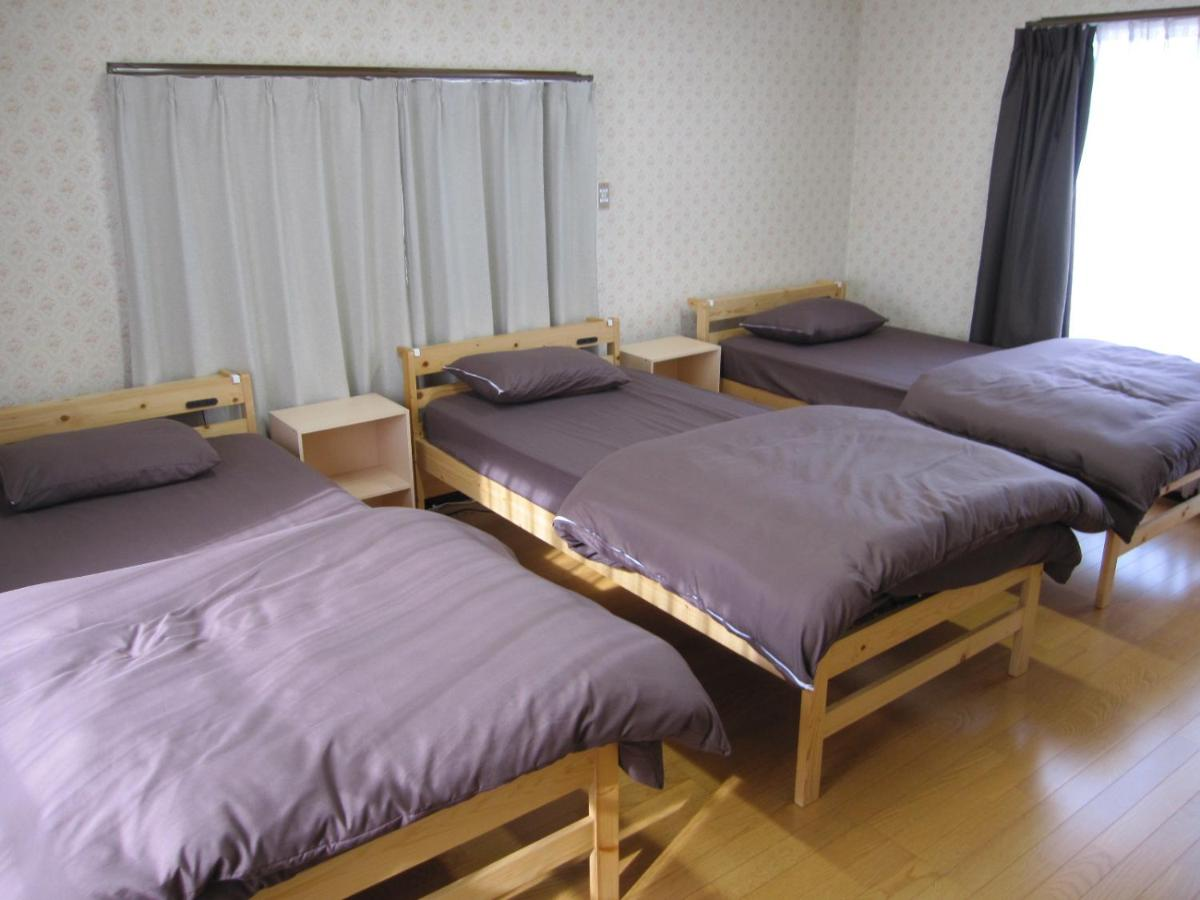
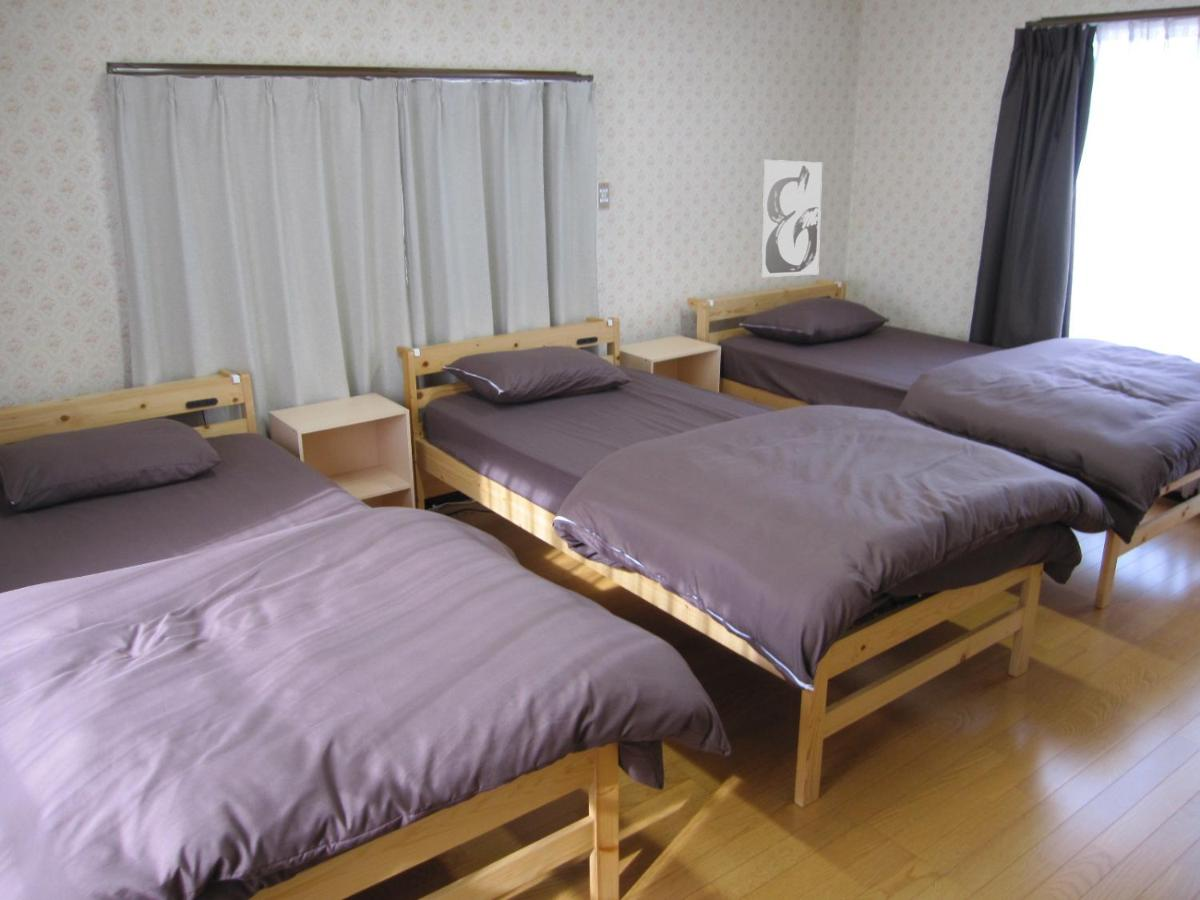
+ wall art (792, 219)
